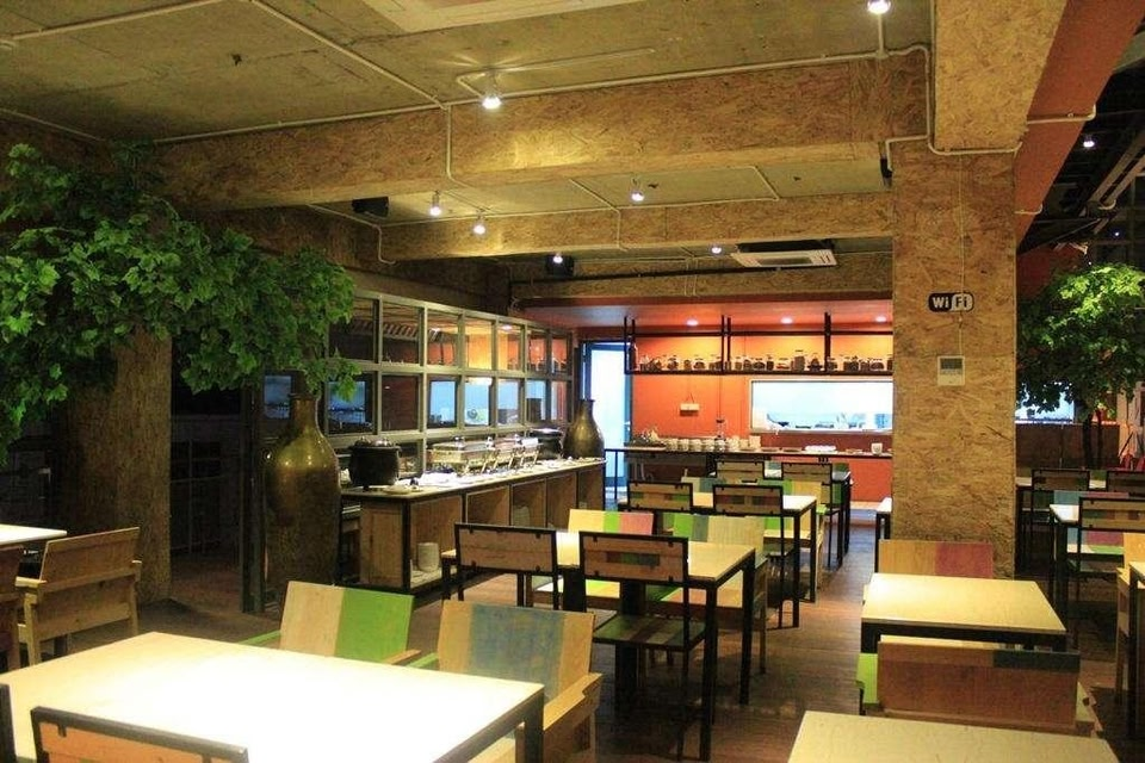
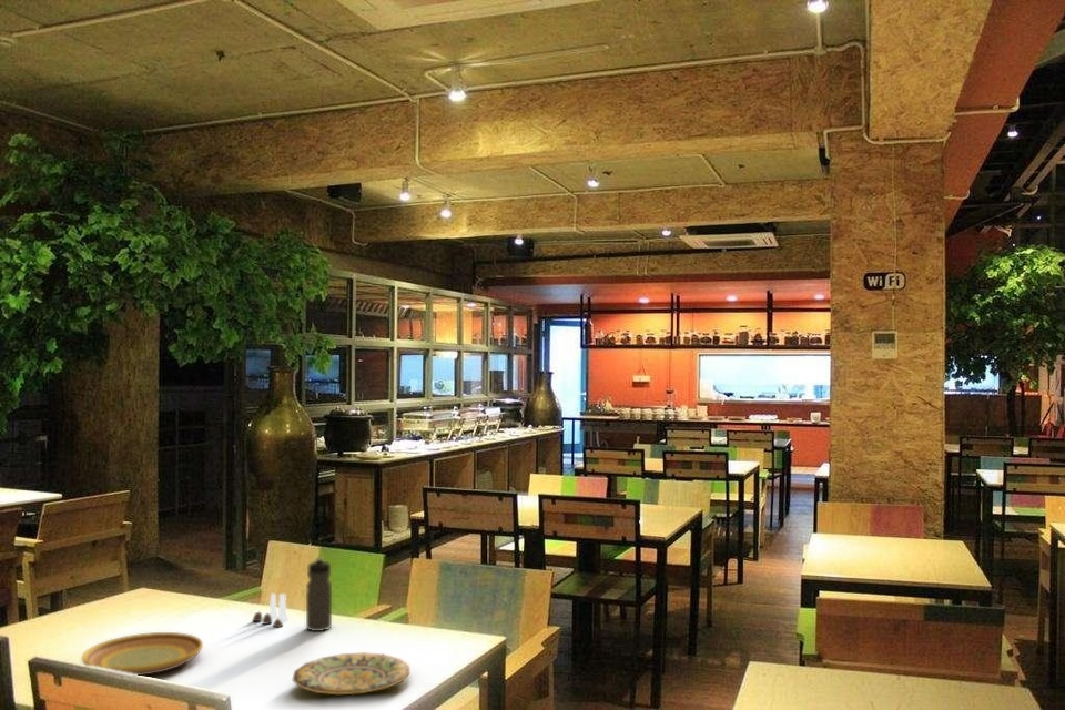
+ water bottle (318, 592)
+ salt and pepper shaker set (273, 608)
+ plate (352, 677)
+ plate (143, 656)
